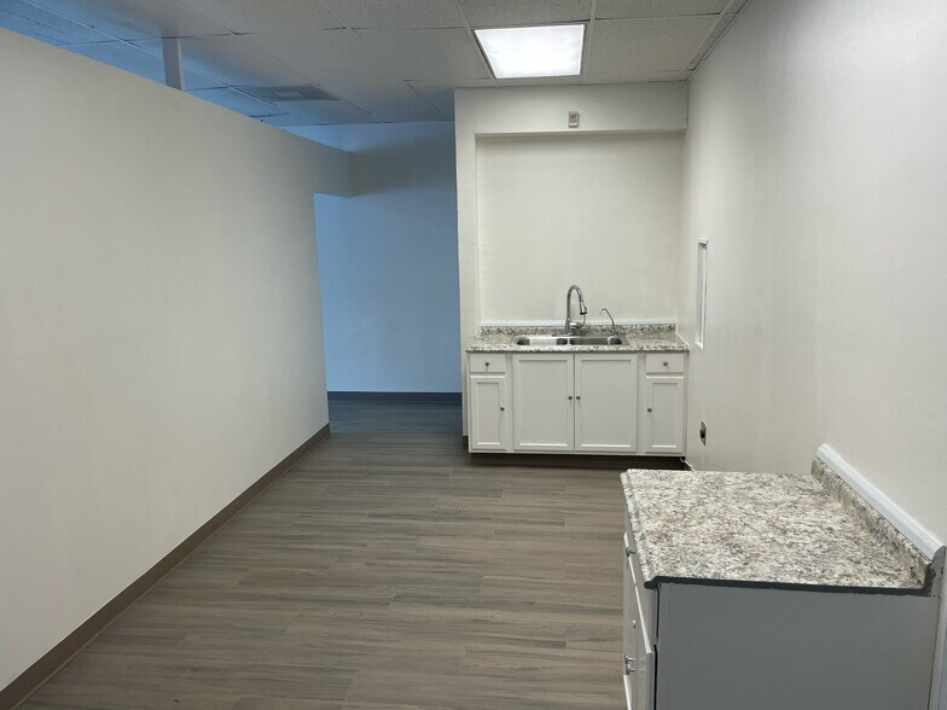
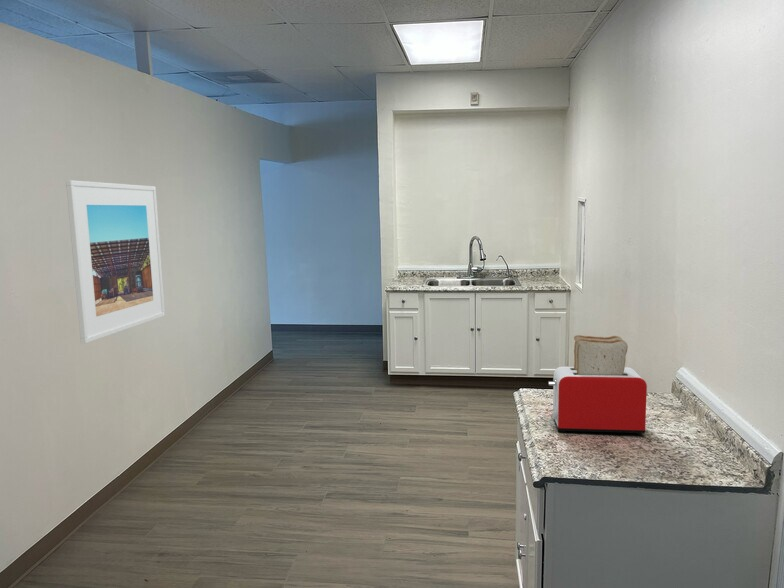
+ toaster (594, 382)
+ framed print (122, 257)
